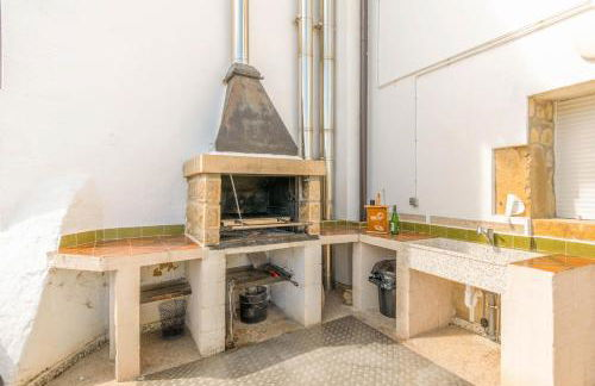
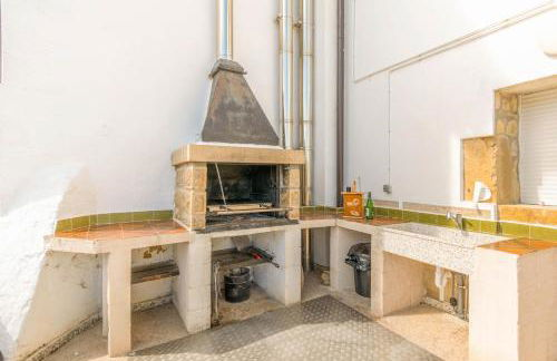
- waste bin (174, 318)
